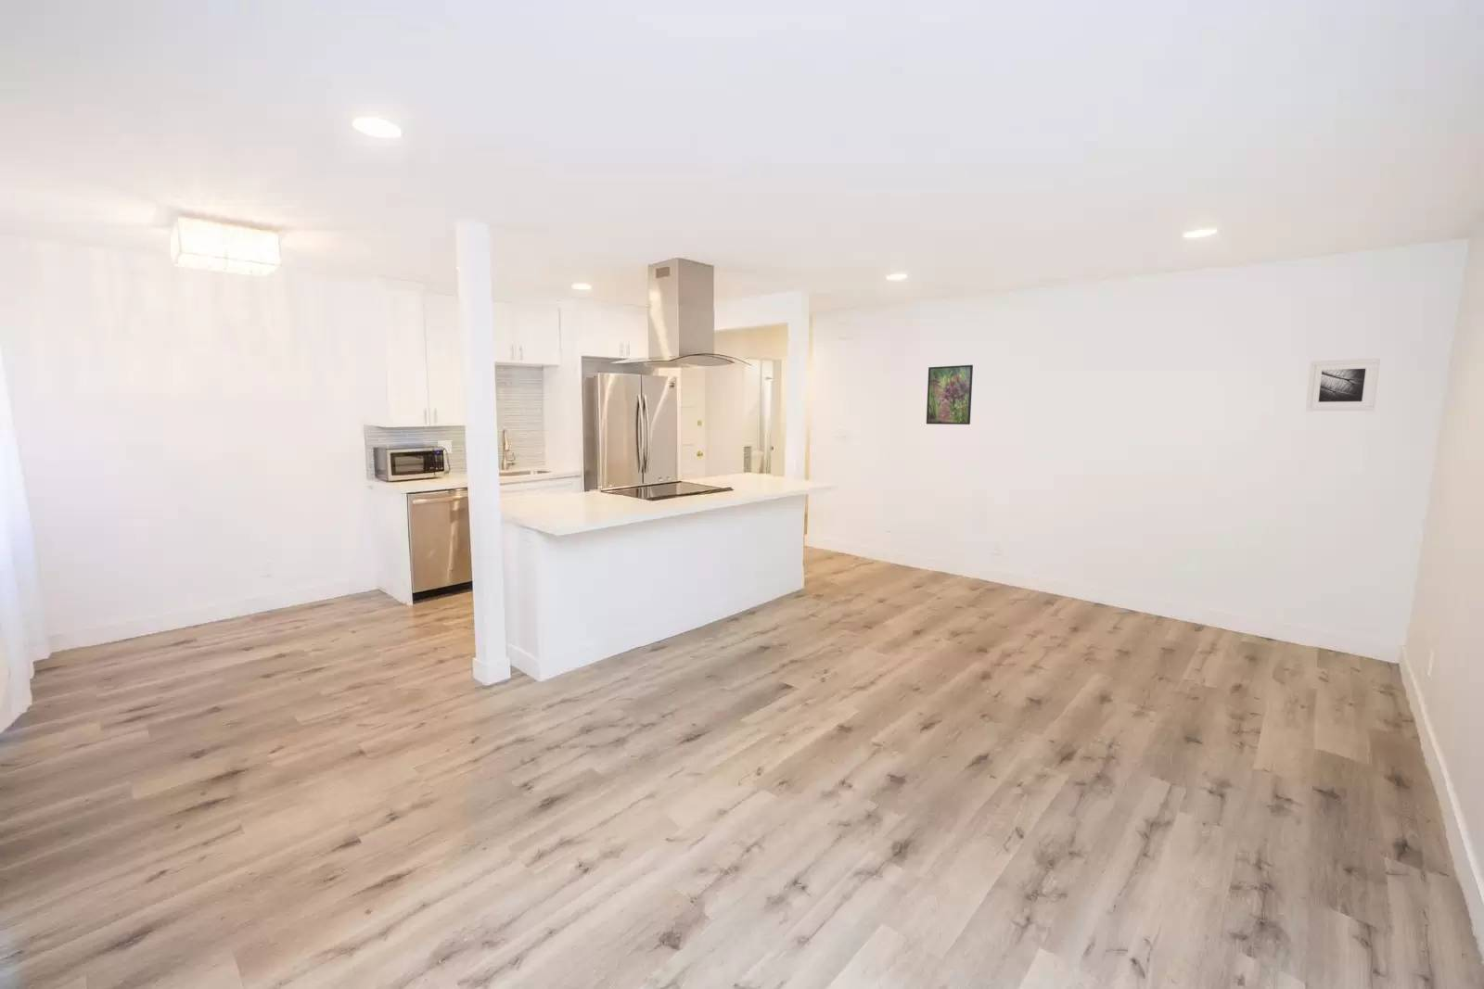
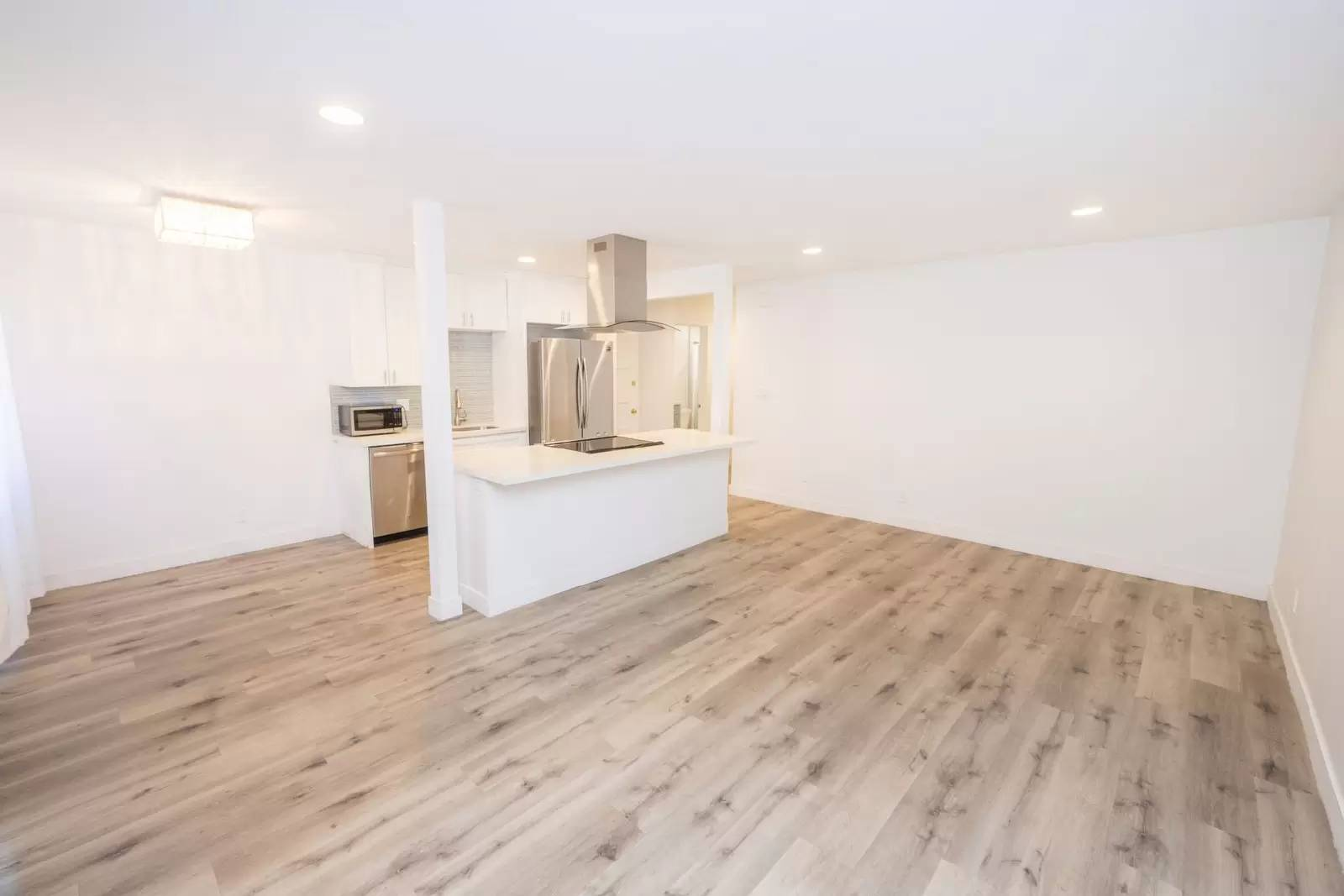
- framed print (1342, 385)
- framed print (948, 395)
